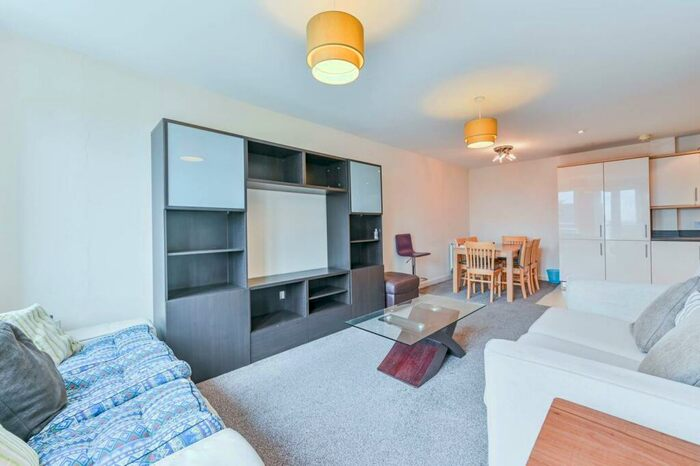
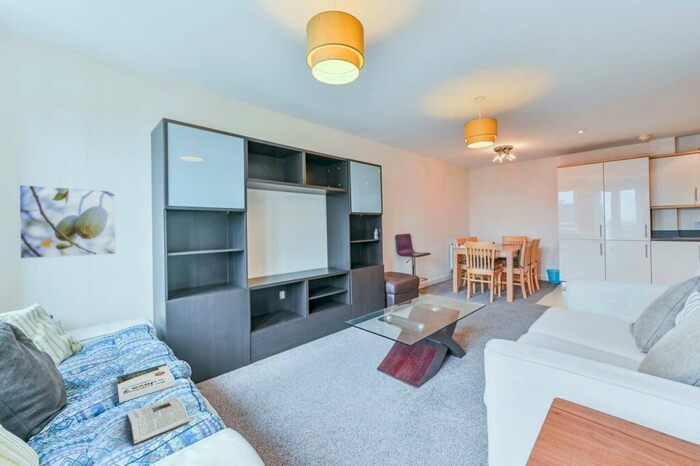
+ book (145, 381)
+ magazine (157, 413)
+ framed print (71, 222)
